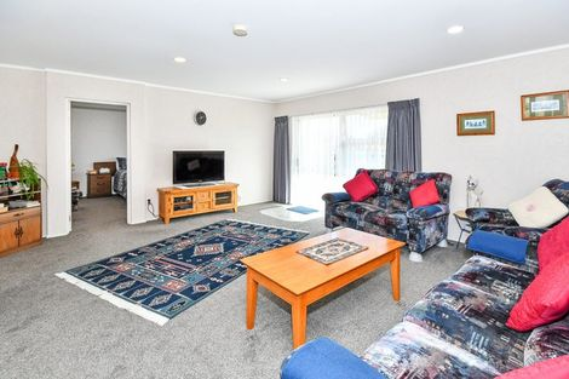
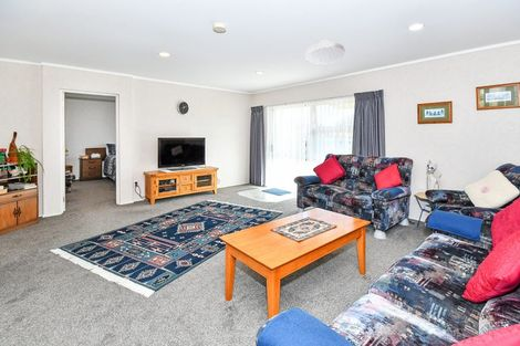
+ ceiling light (324, 48)
